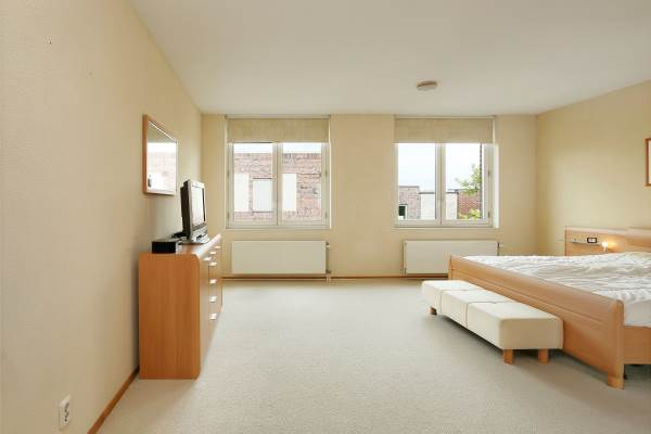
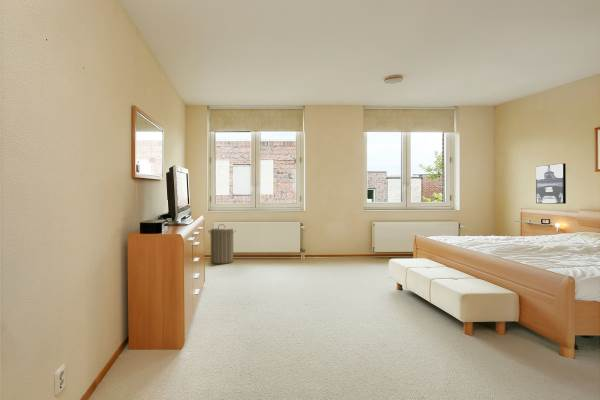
+ laundry hamper (222, 242)
+ wall art (550, 184)
